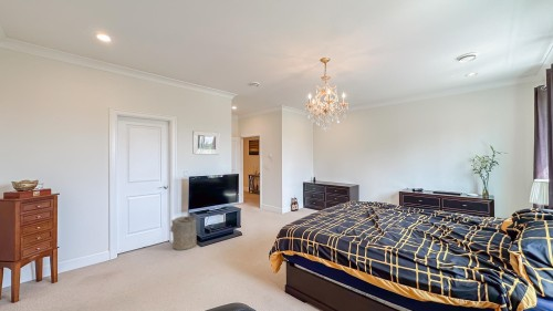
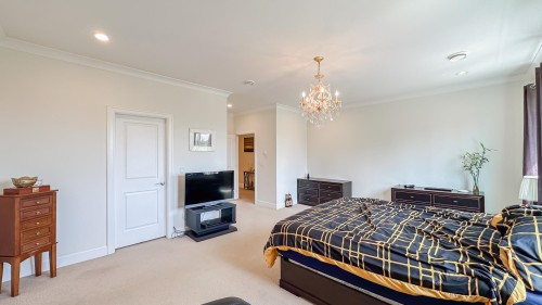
- laundry hamper (182, 230)
